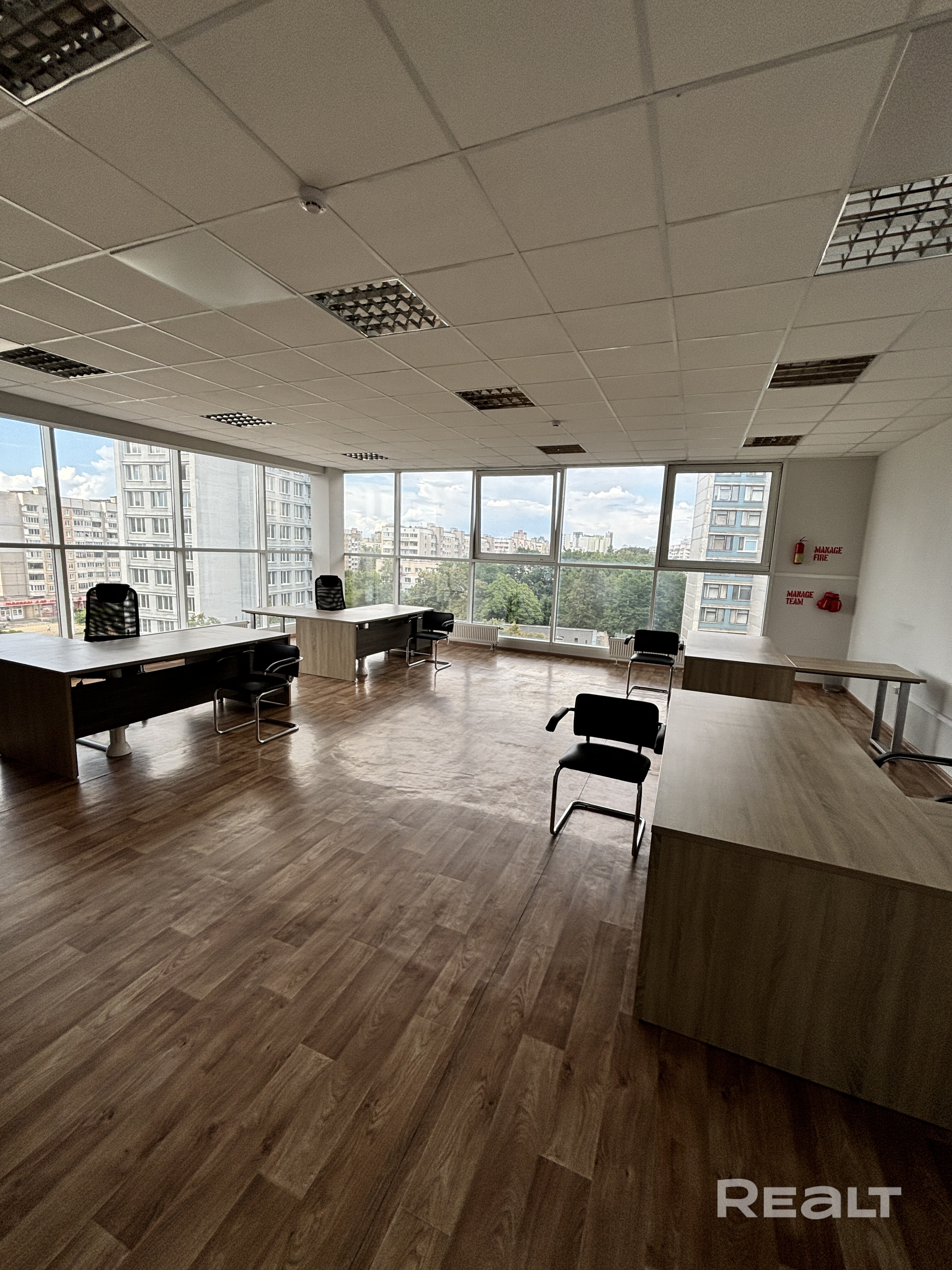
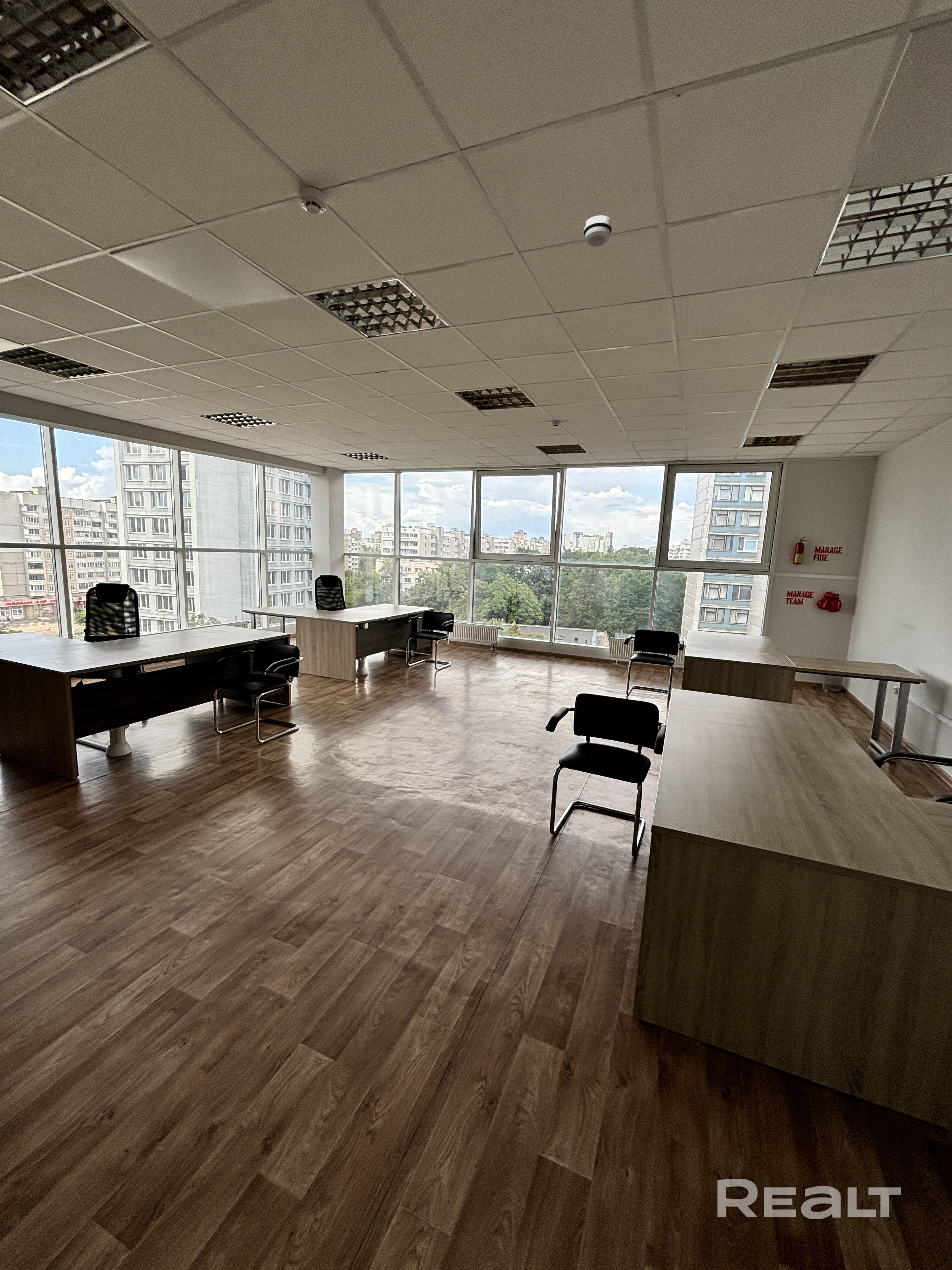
+ smoke detector (598, 232)
